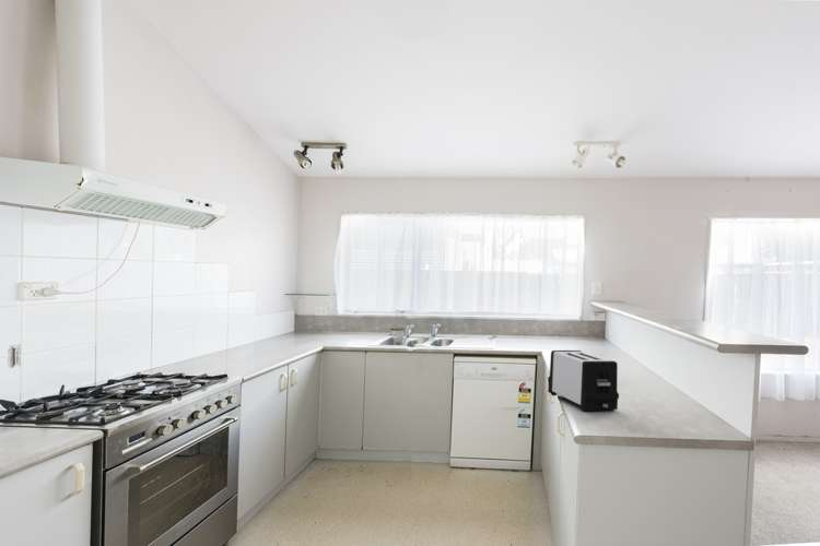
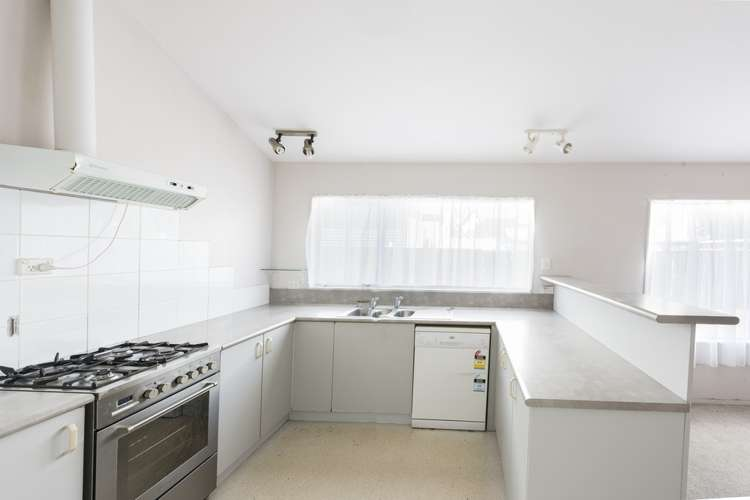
- toaster (582, 379)
